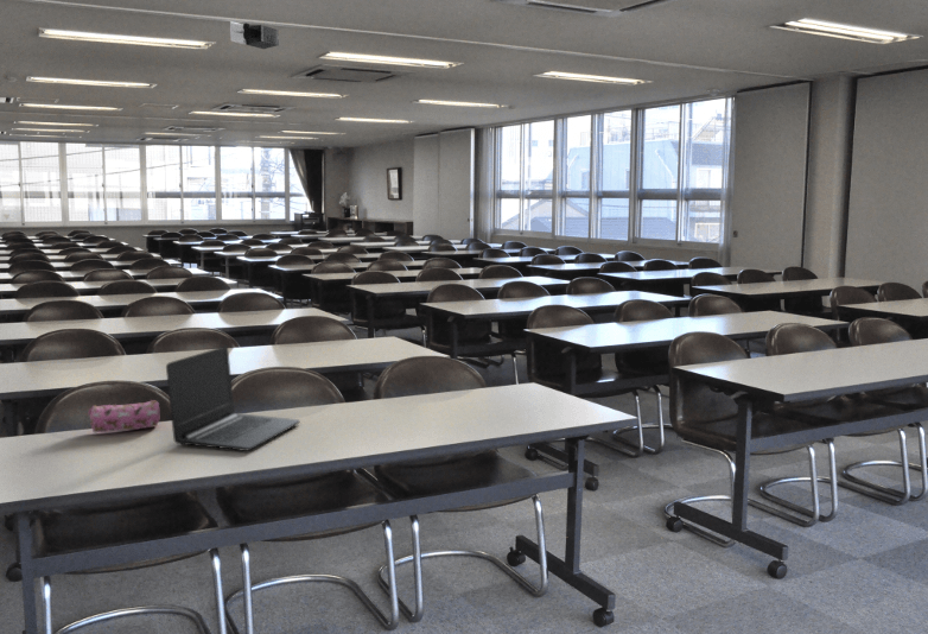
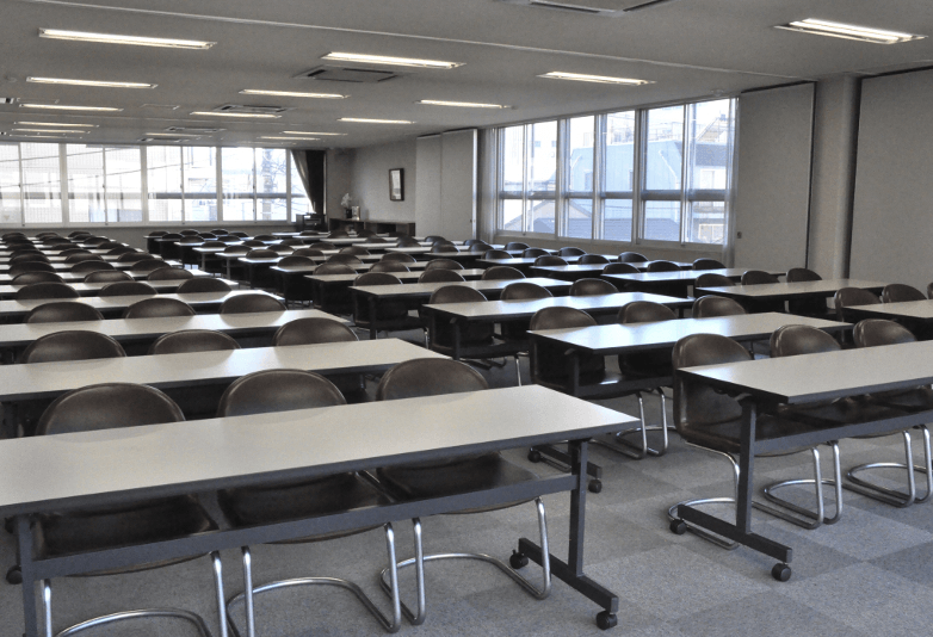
- pencil case (125, 416)
- projector (254, 34)
- laptop (231, 395)
